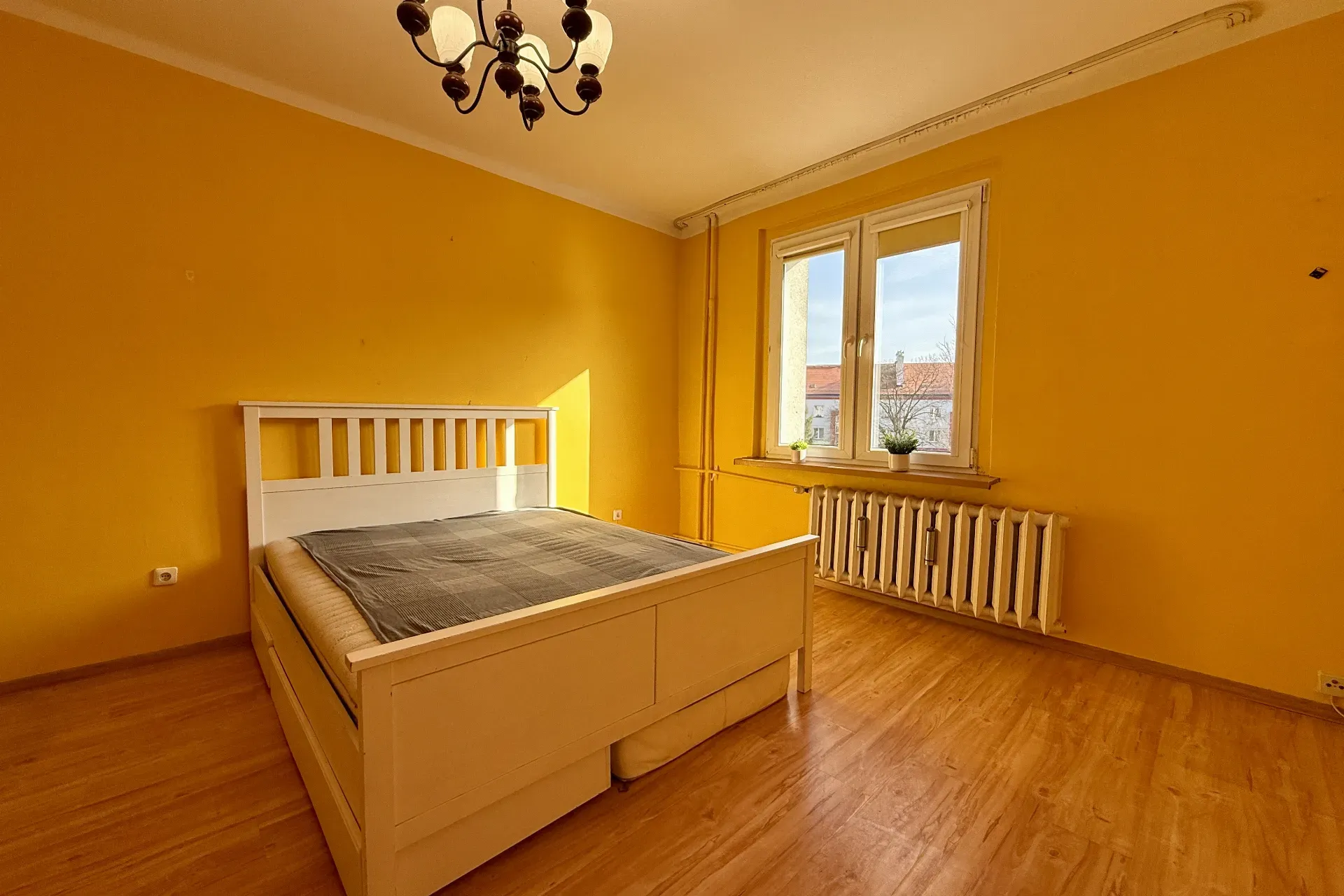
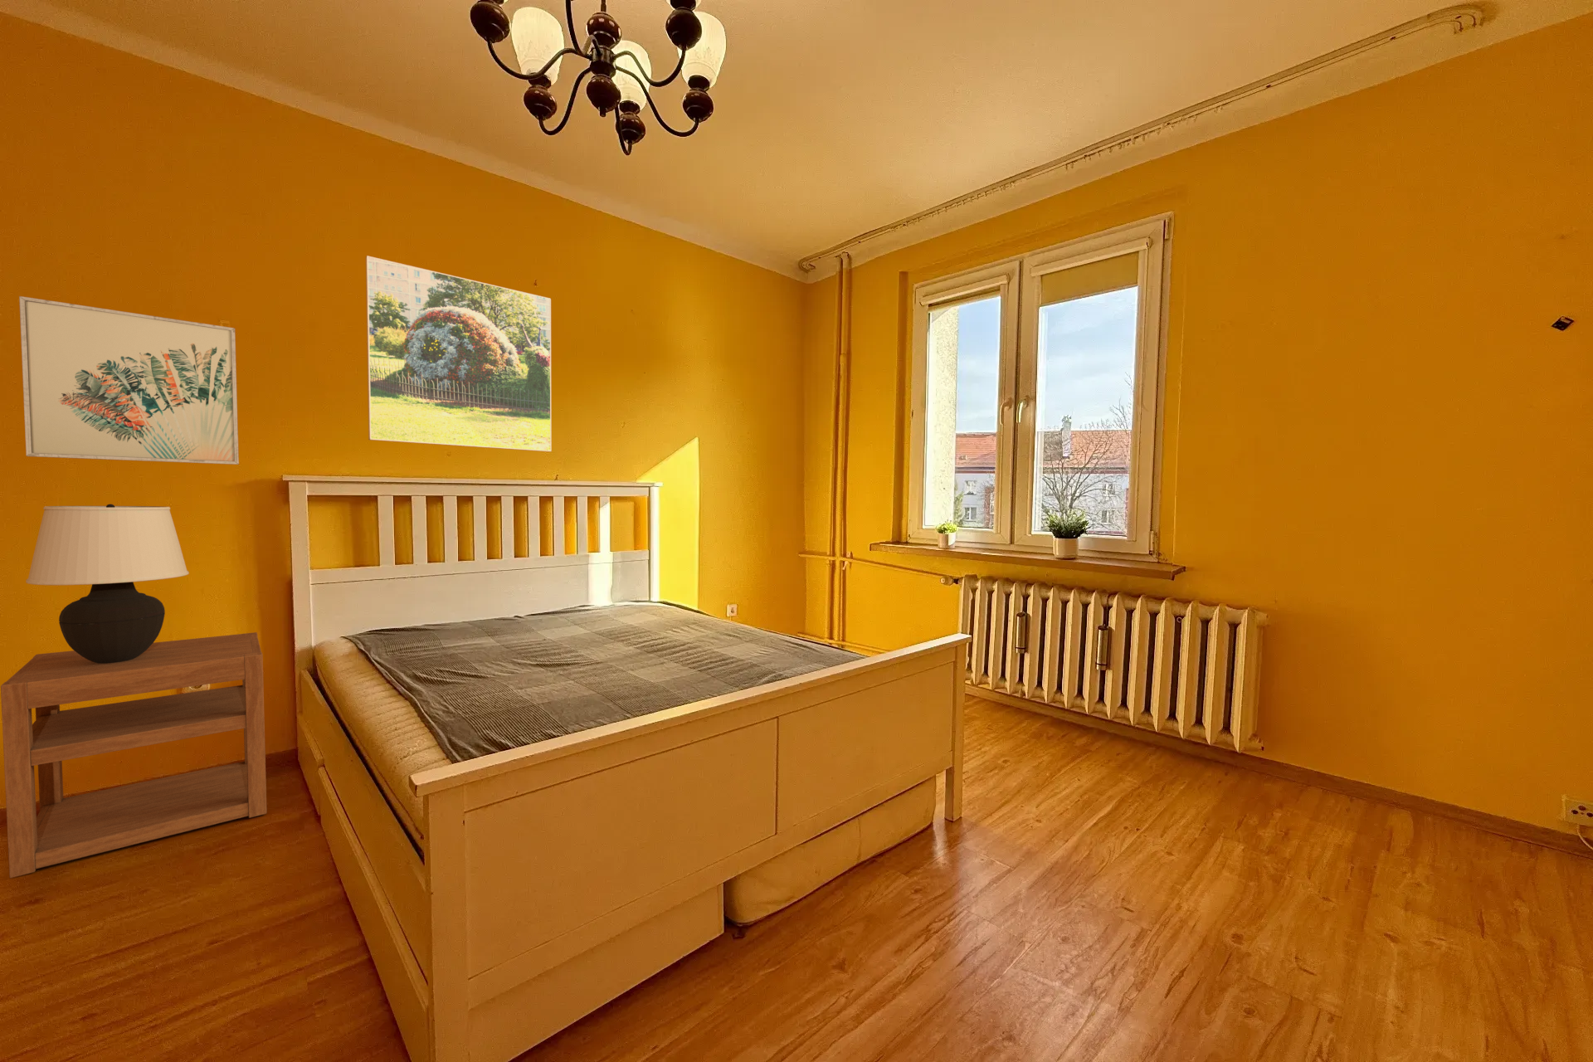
+ wall art (139, 388)
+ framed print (466, 364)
+ nightstand (153, 735)
+ table lamp (113, 582)
